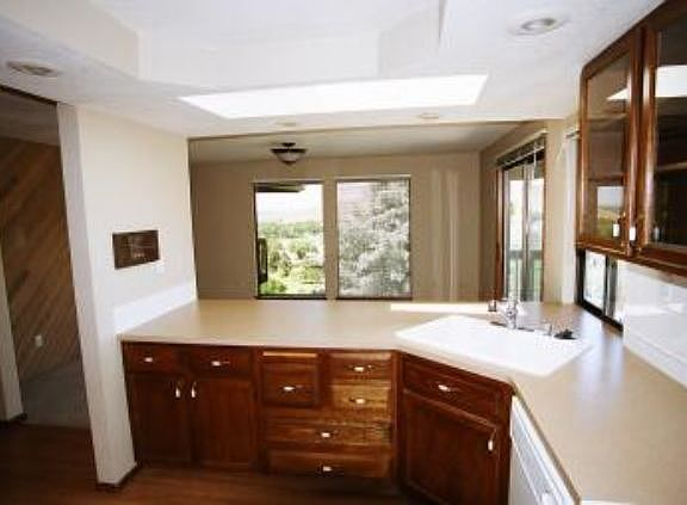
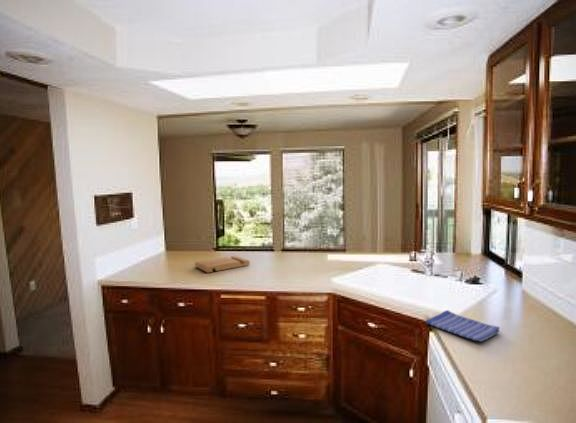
+ cutting board (222, 263)
+ dish towel (461, 324)
